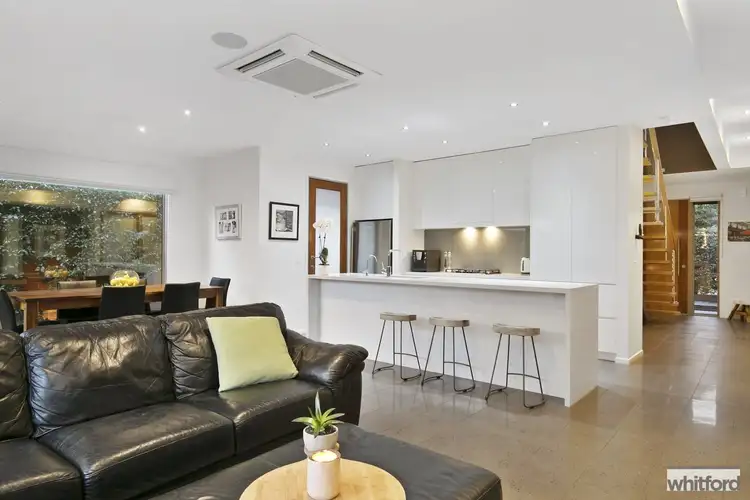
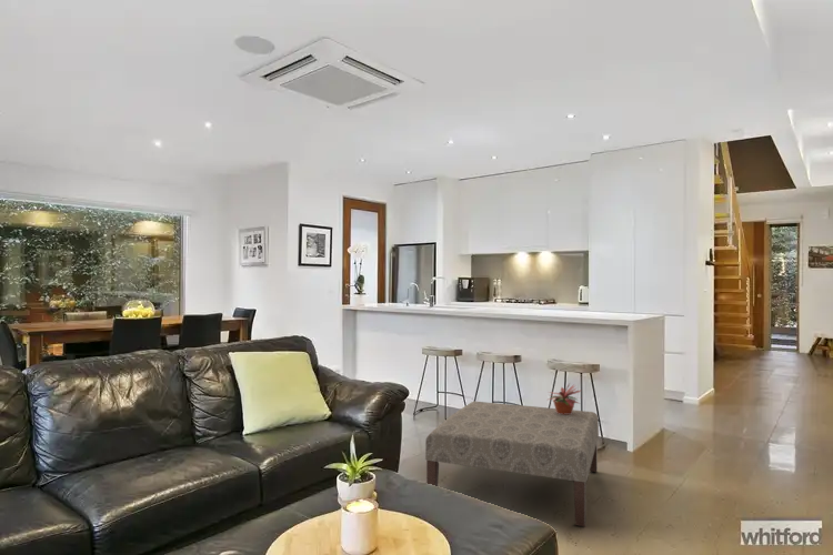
+ potted plant (564, 395)
+ ottoman (518, 451)
